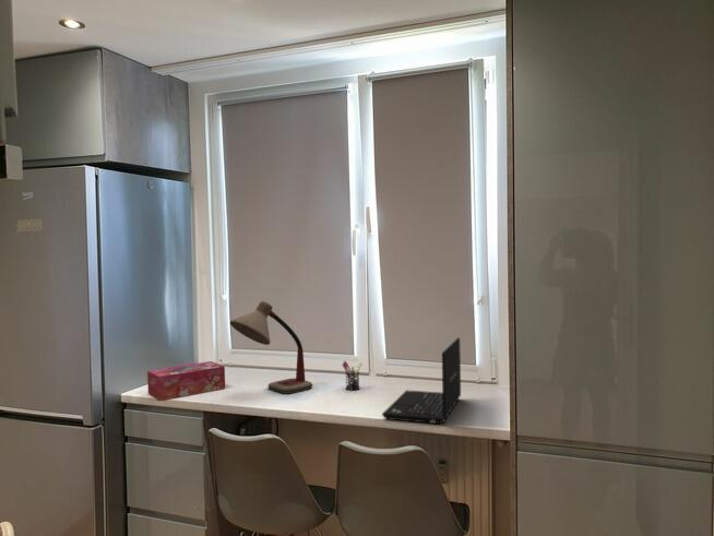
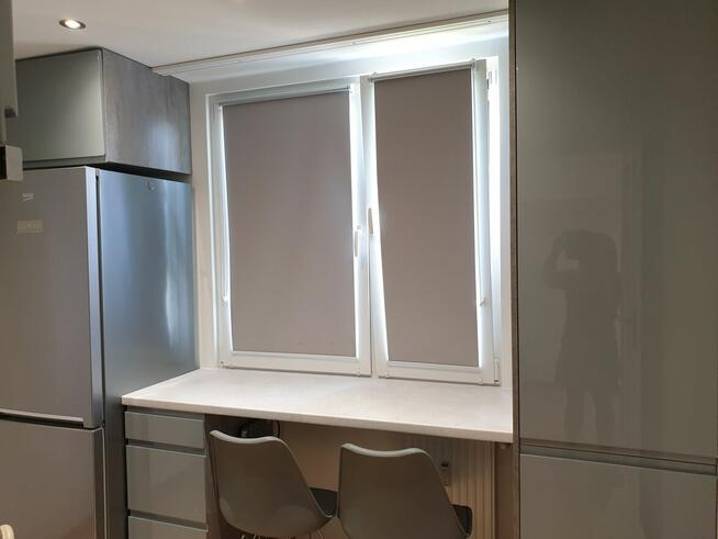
- tissue box (187, 379)
- desk lamp (269, 343)
- laptop (423, 391)
- pen holder (352, 374)
